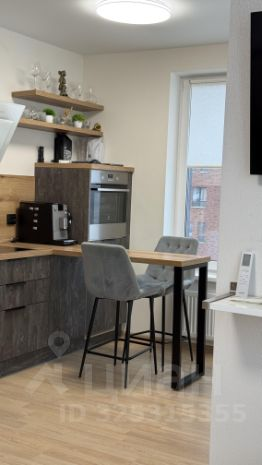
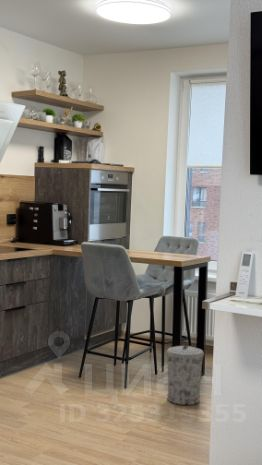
+ trash can (184, 373)
